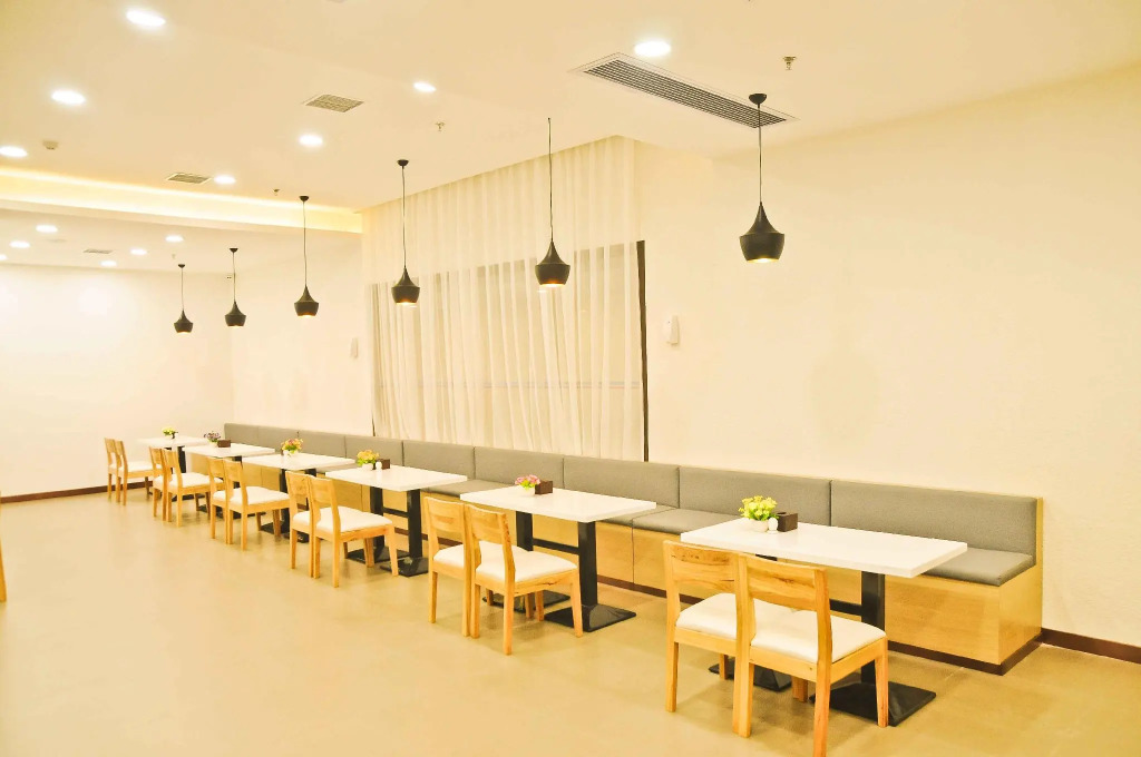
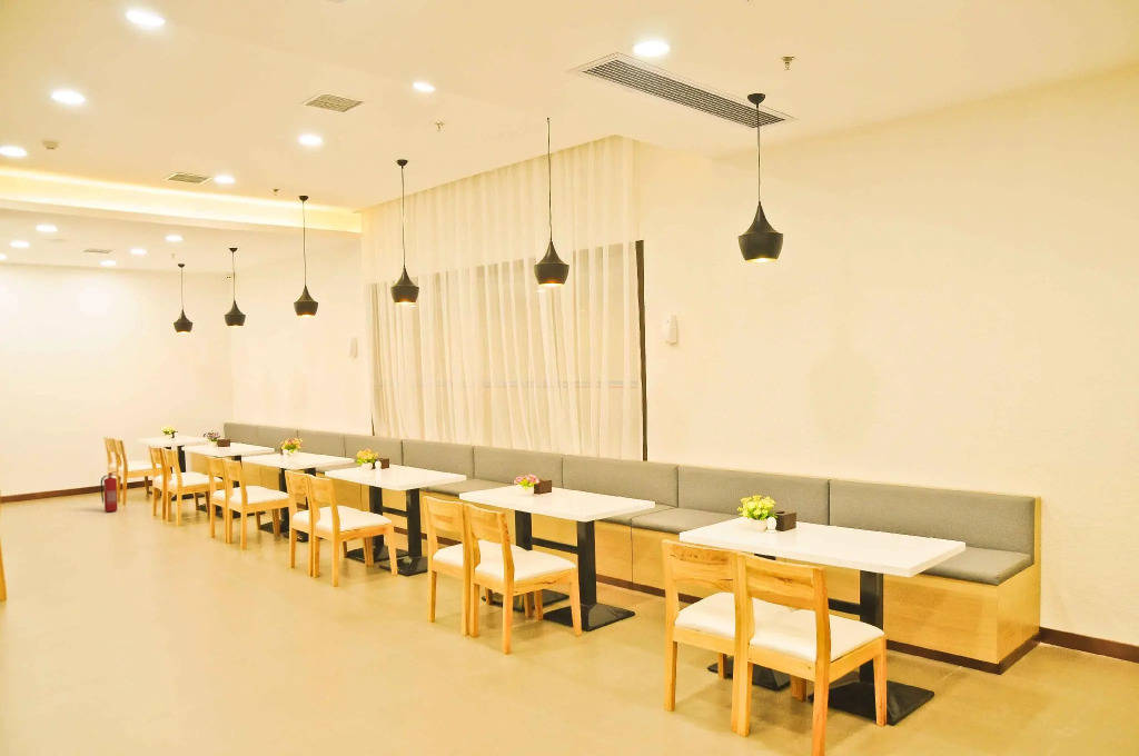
+ fire extinguisher (110, 491)
